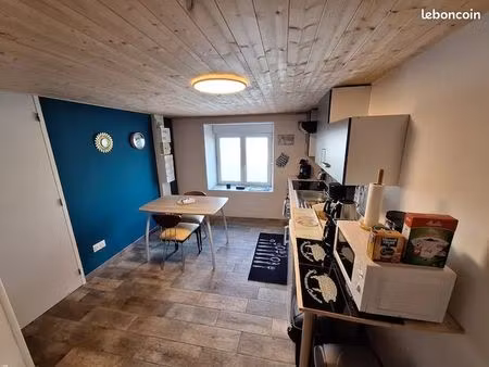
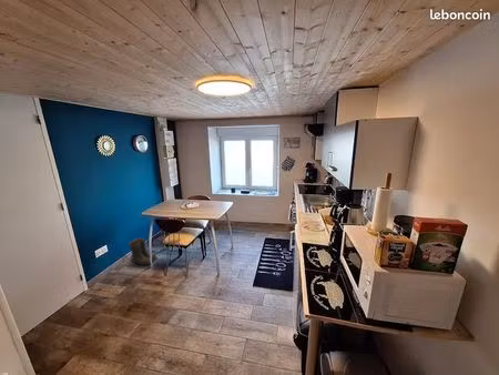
+ boots (142, 251)
